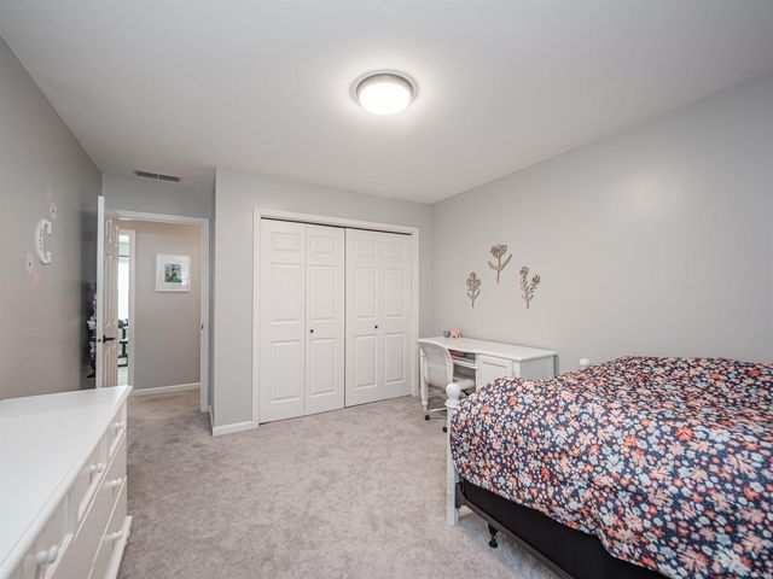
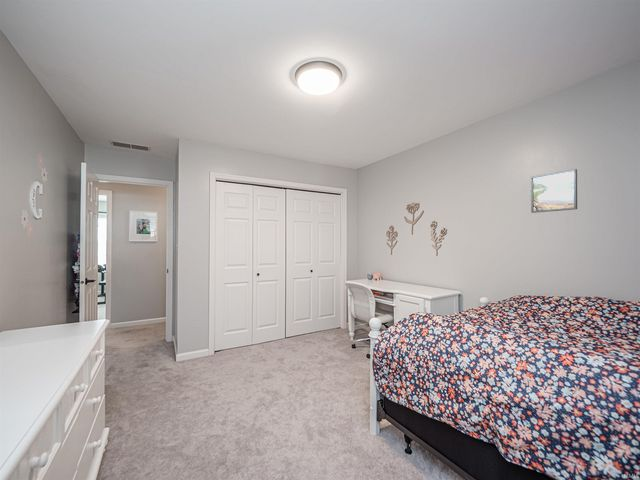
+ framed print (552, 192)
